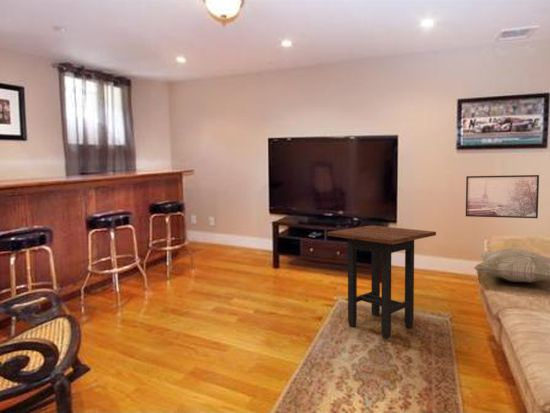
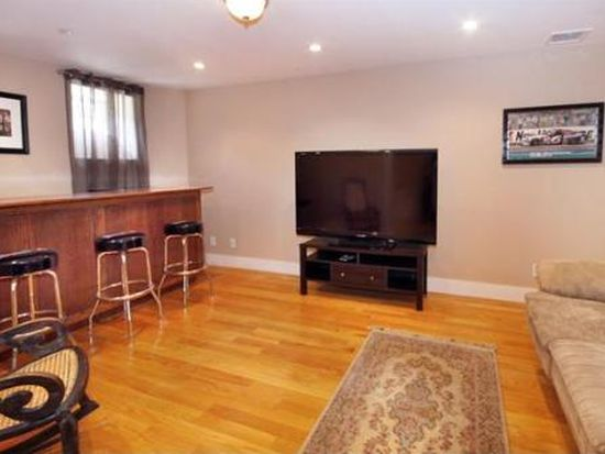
- side table (379, 279)
- decorative pillow (516, 264)
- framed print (500, 196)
